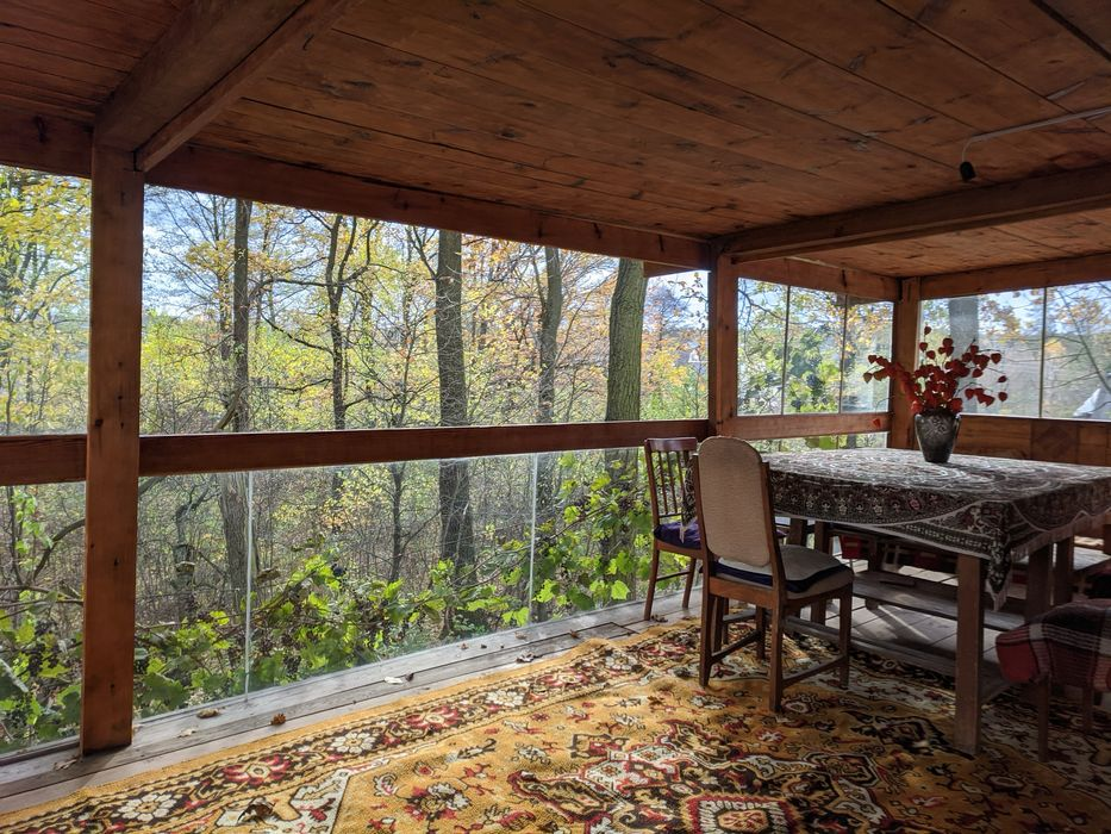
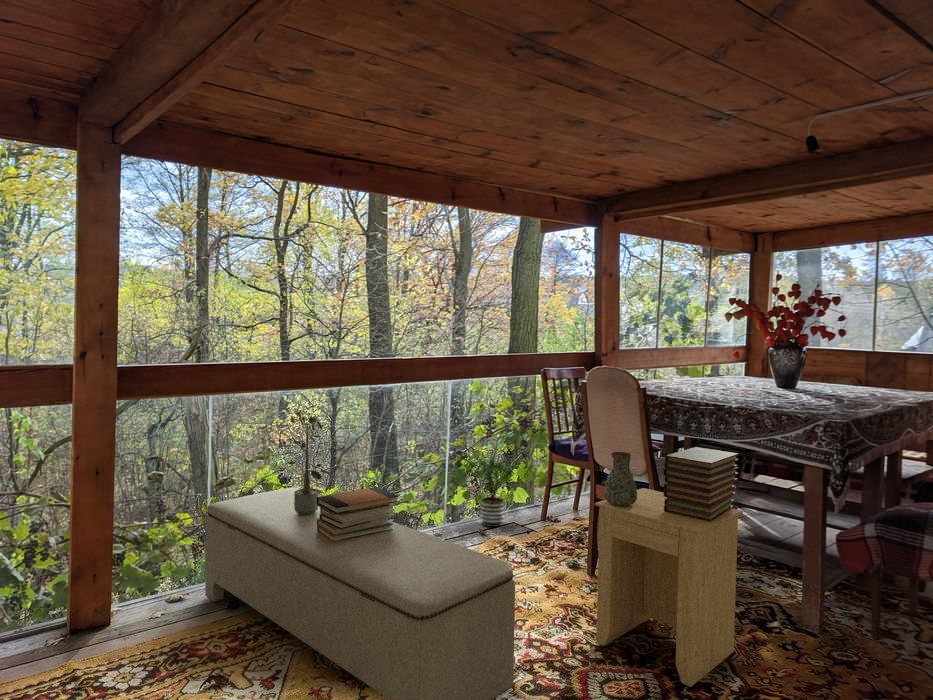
+ book stack (357, 512)
+ bench (339, 581)
+ potted plant (306, 459)
+ decorative vase (620, 478)
+ book stack (701, 481)
+ potted plant (491, 489)
+ side table (666, 576)
